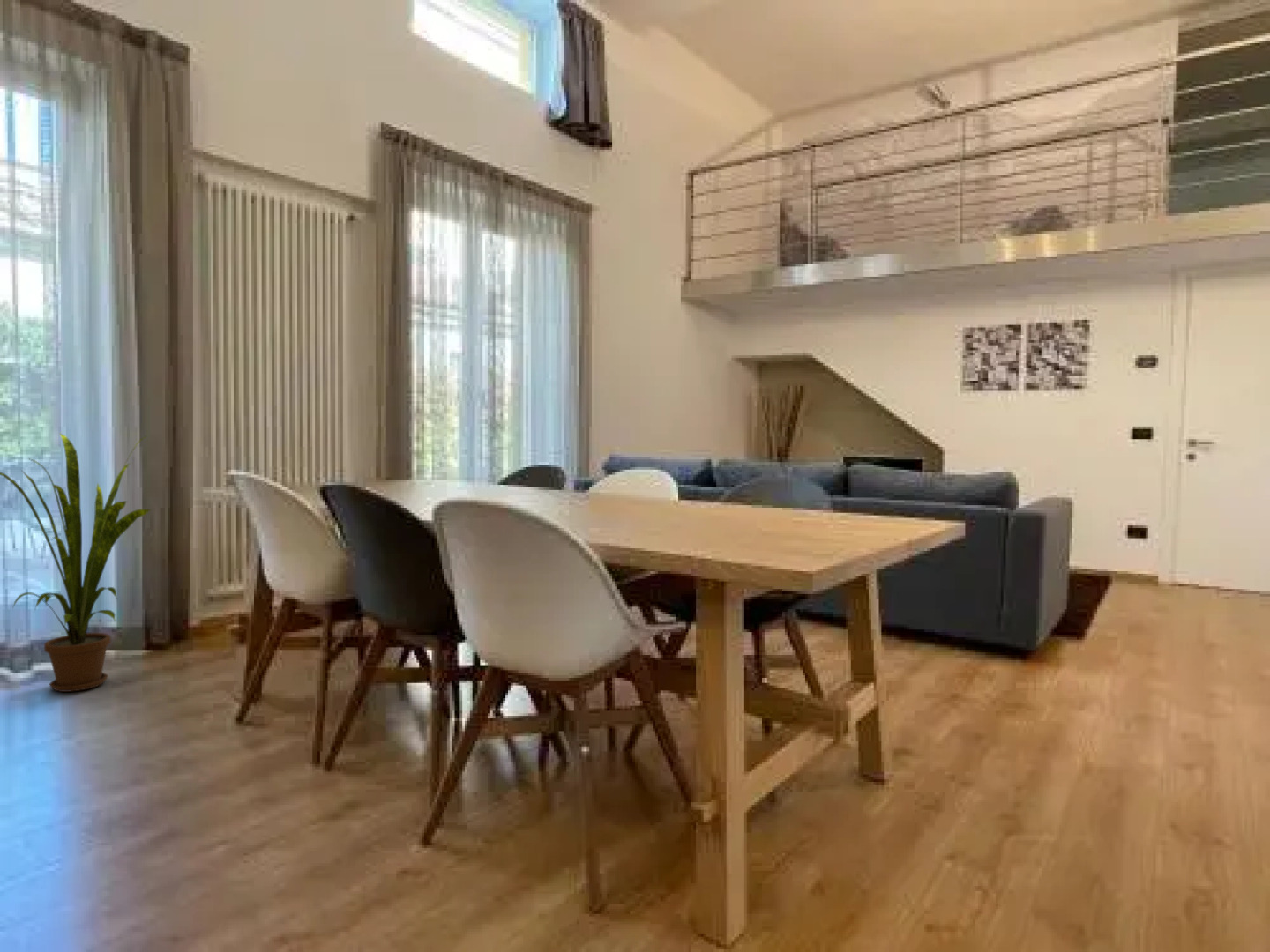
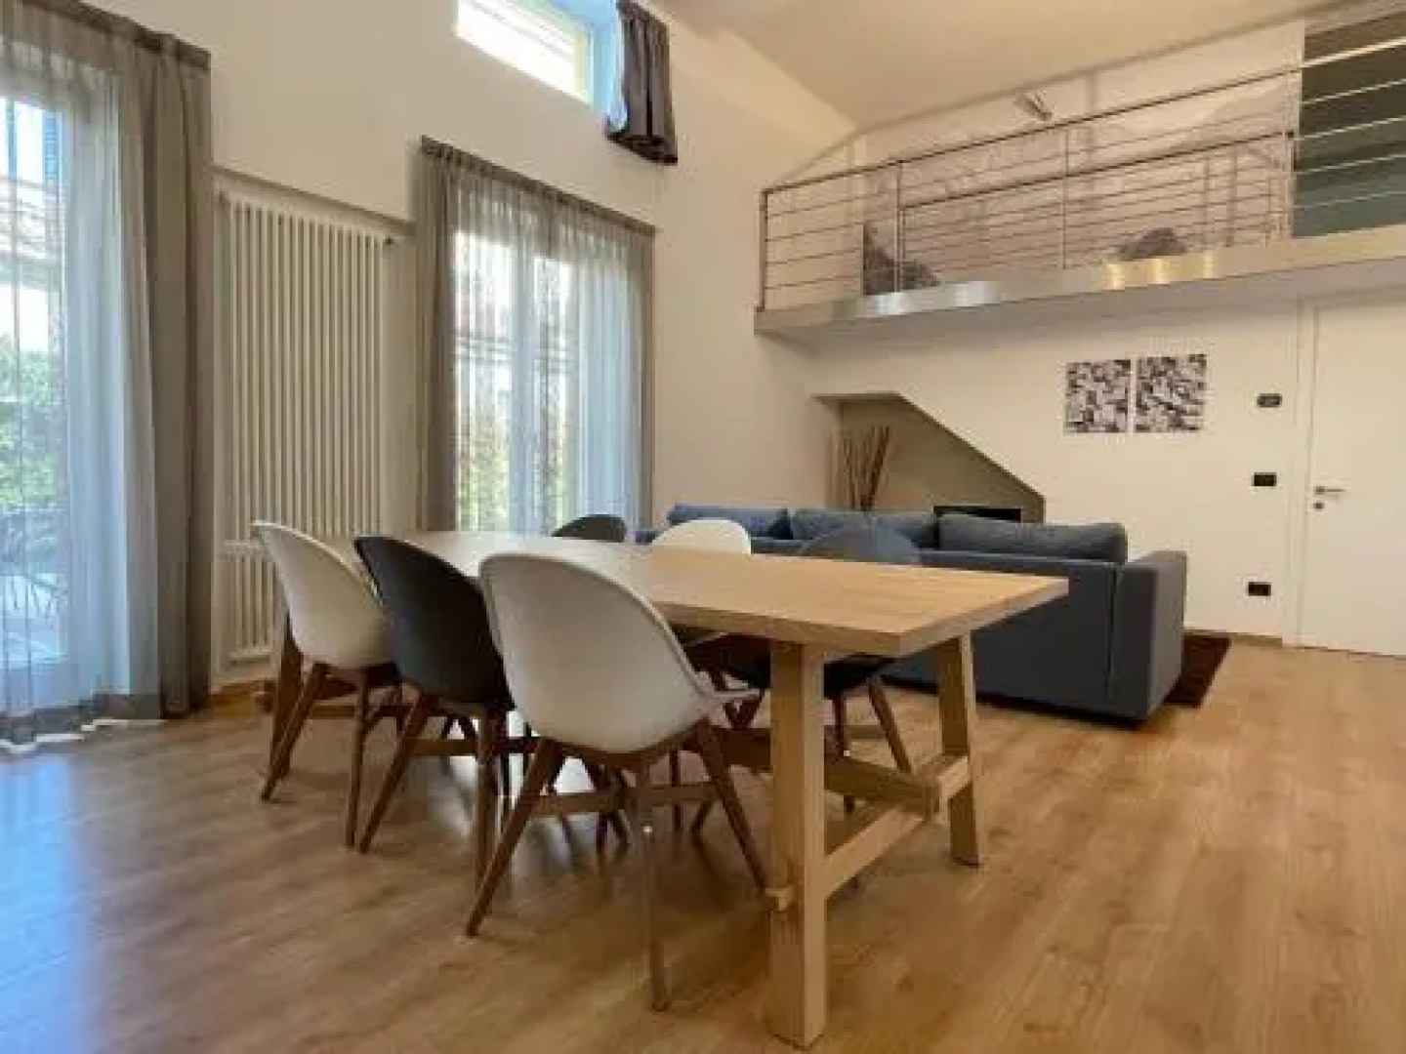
- house plant (67, 559)
